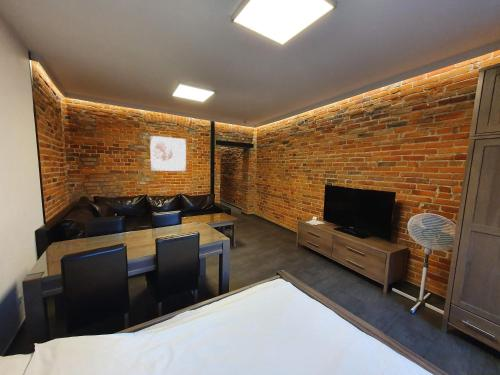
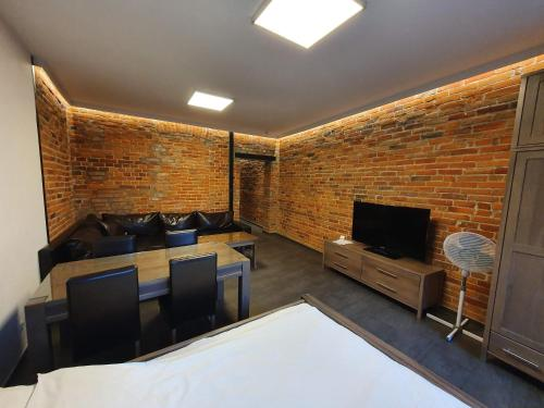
- wall art (168, 154)
